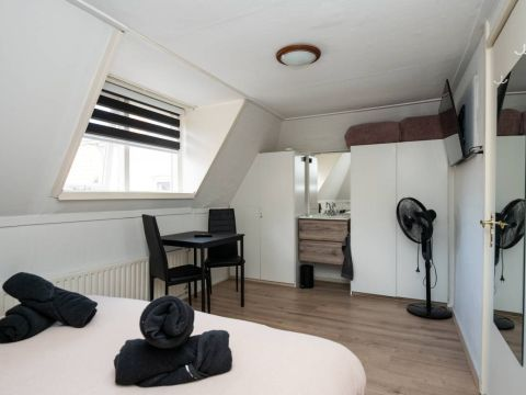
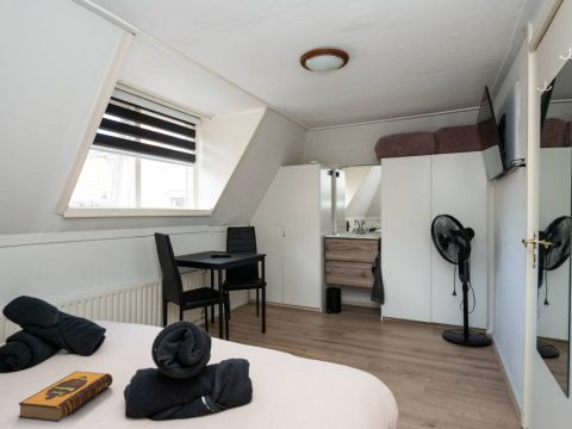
+ hardback book (69, 393)
